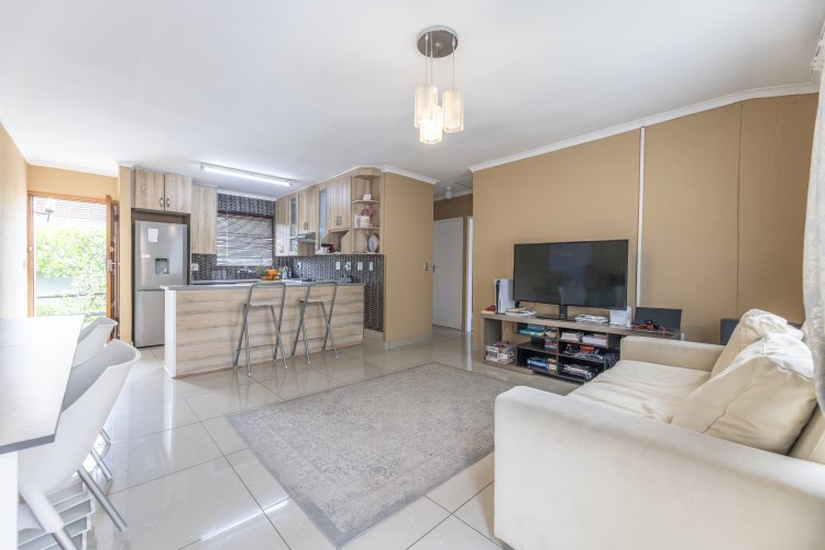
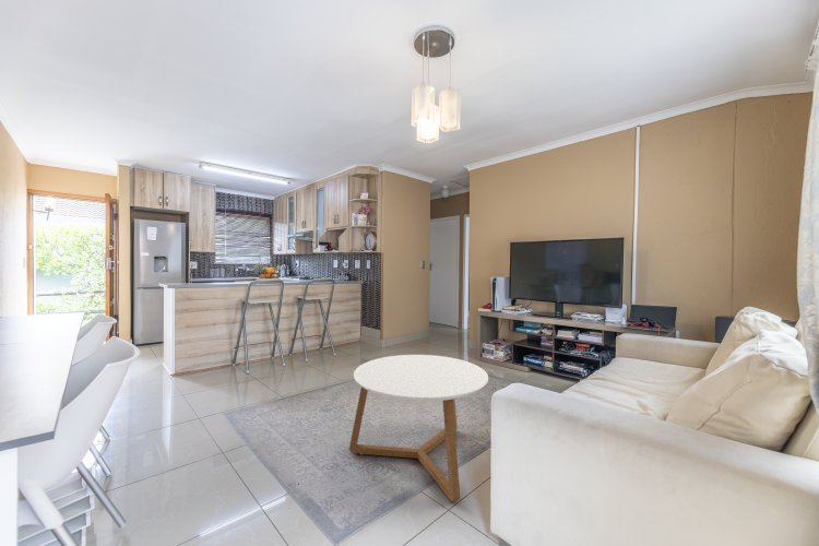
+ coffee table (417, 400)
